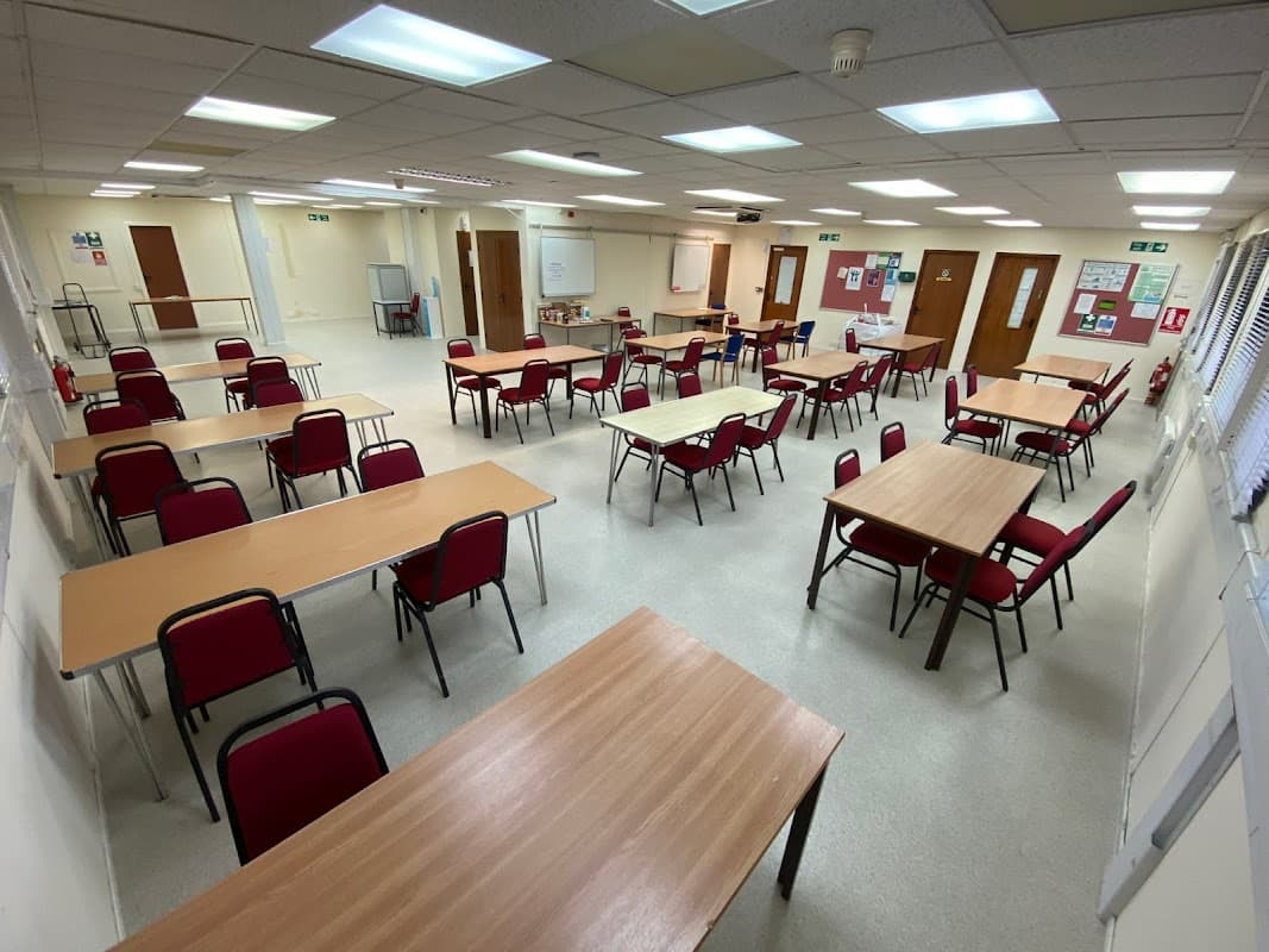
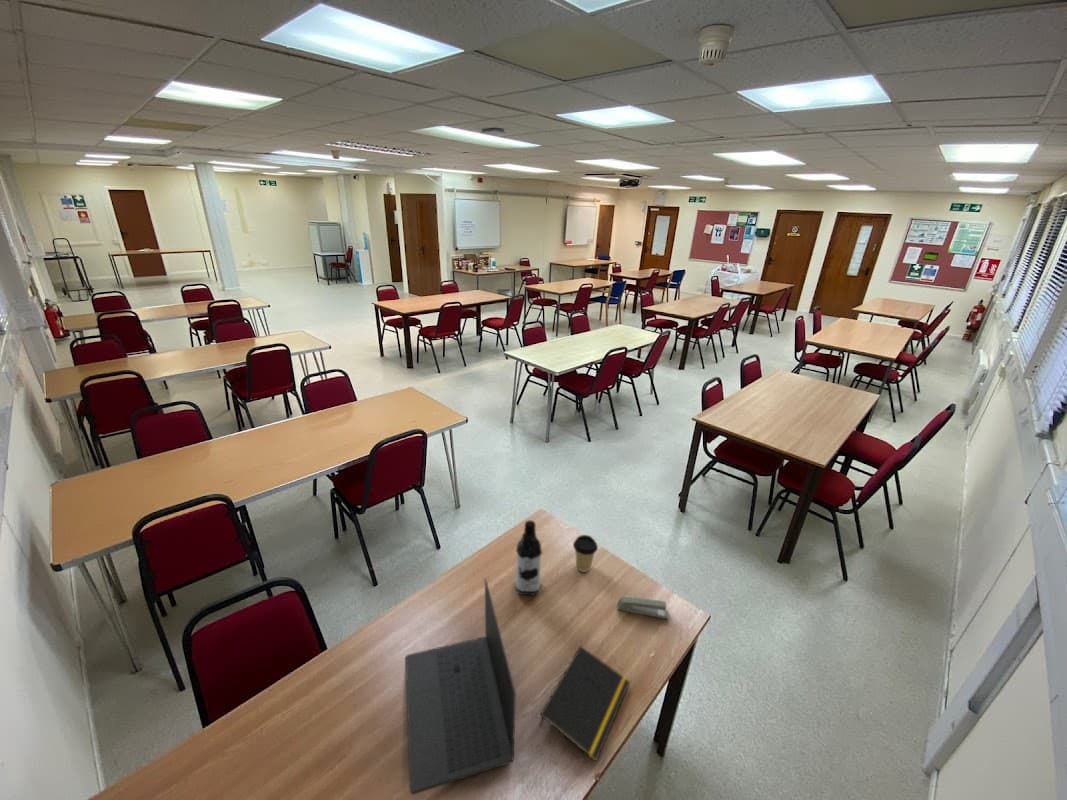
+ notepad (587, 697)
+ laptop (452, 672)
+ stapler (644, 605)
+ coffee cup (584, 554)
+ water bottle (528, 556)
